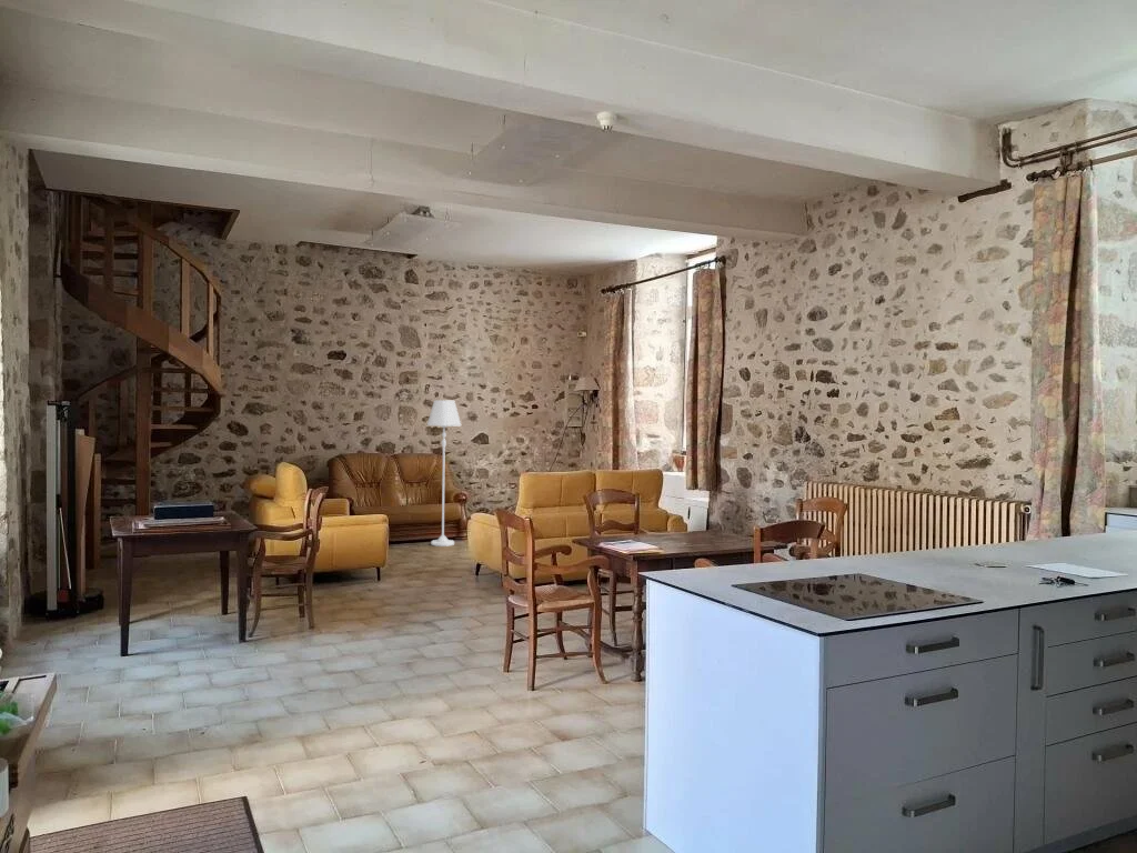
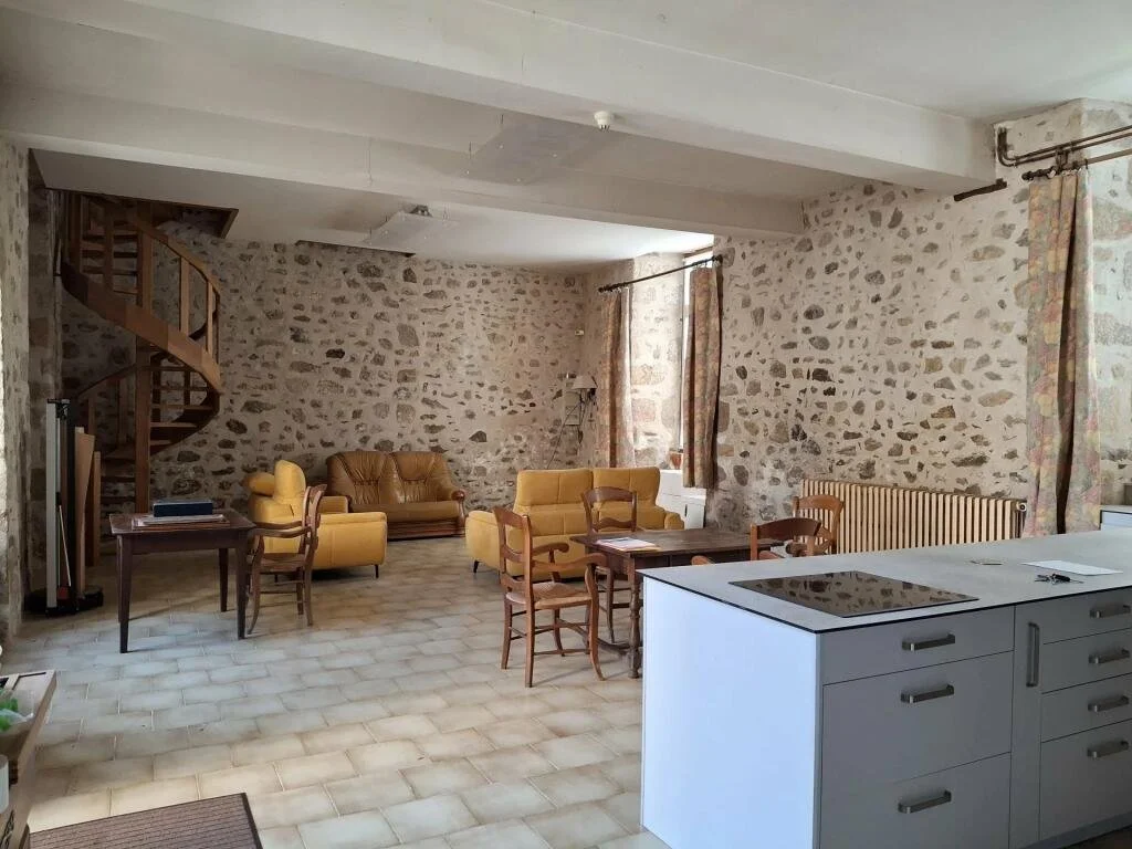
- floor lamp (443, 472)
